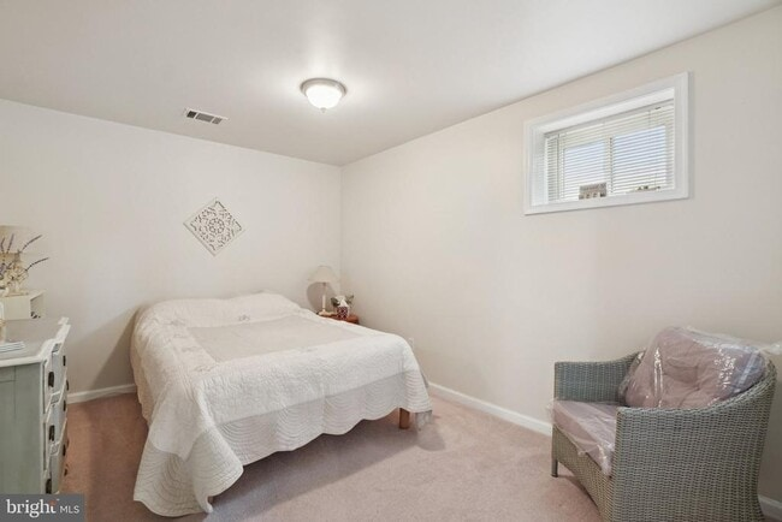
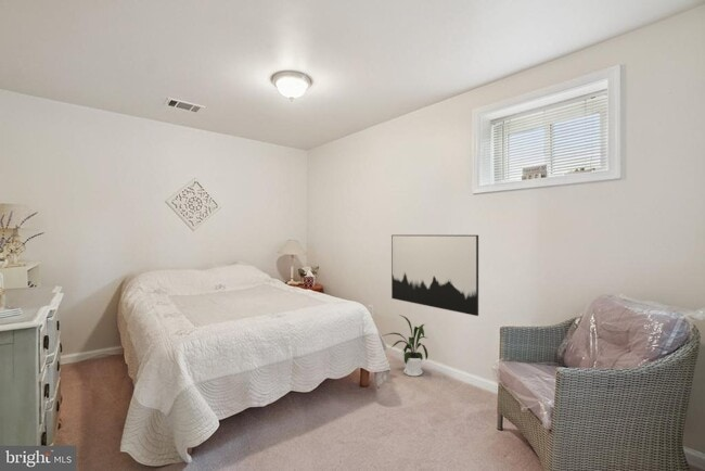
+ wall art (430, 270)
+ house plant (410, 345)
